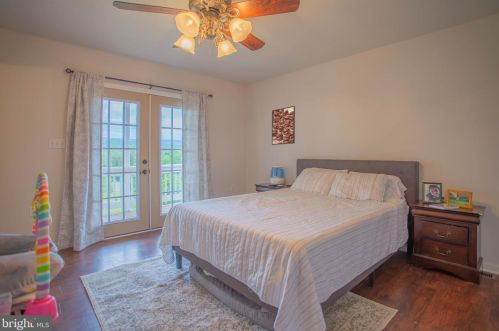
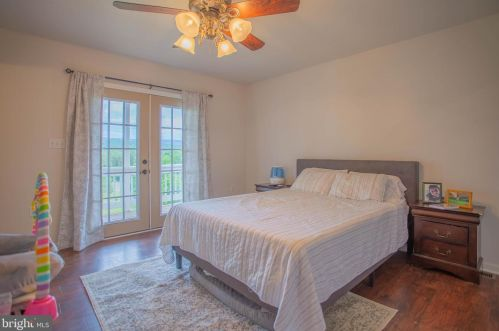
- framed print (282, 126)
